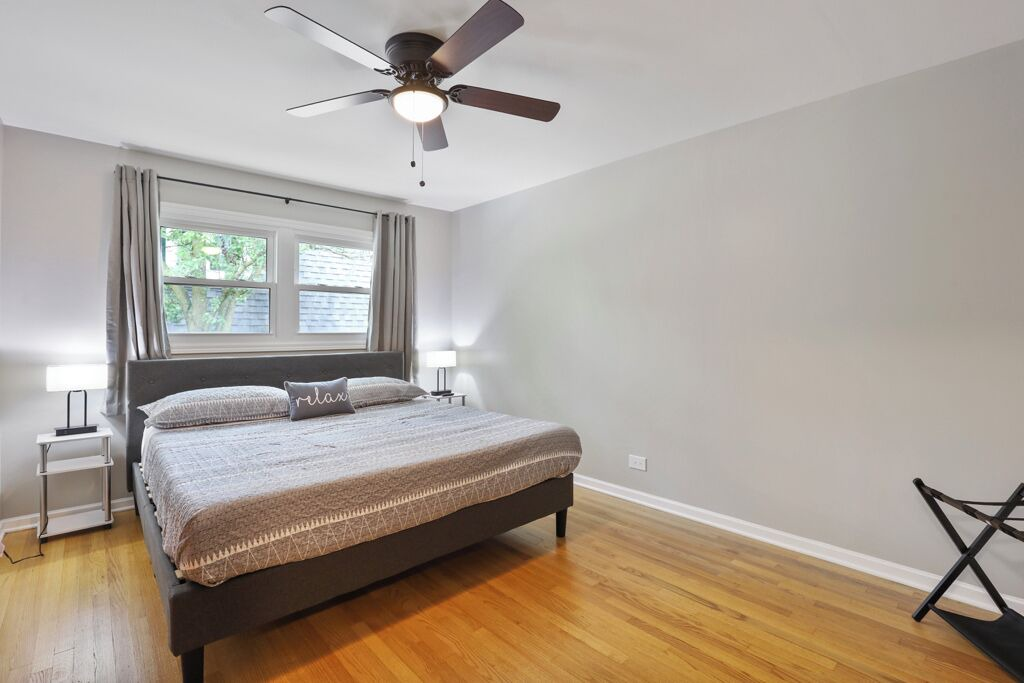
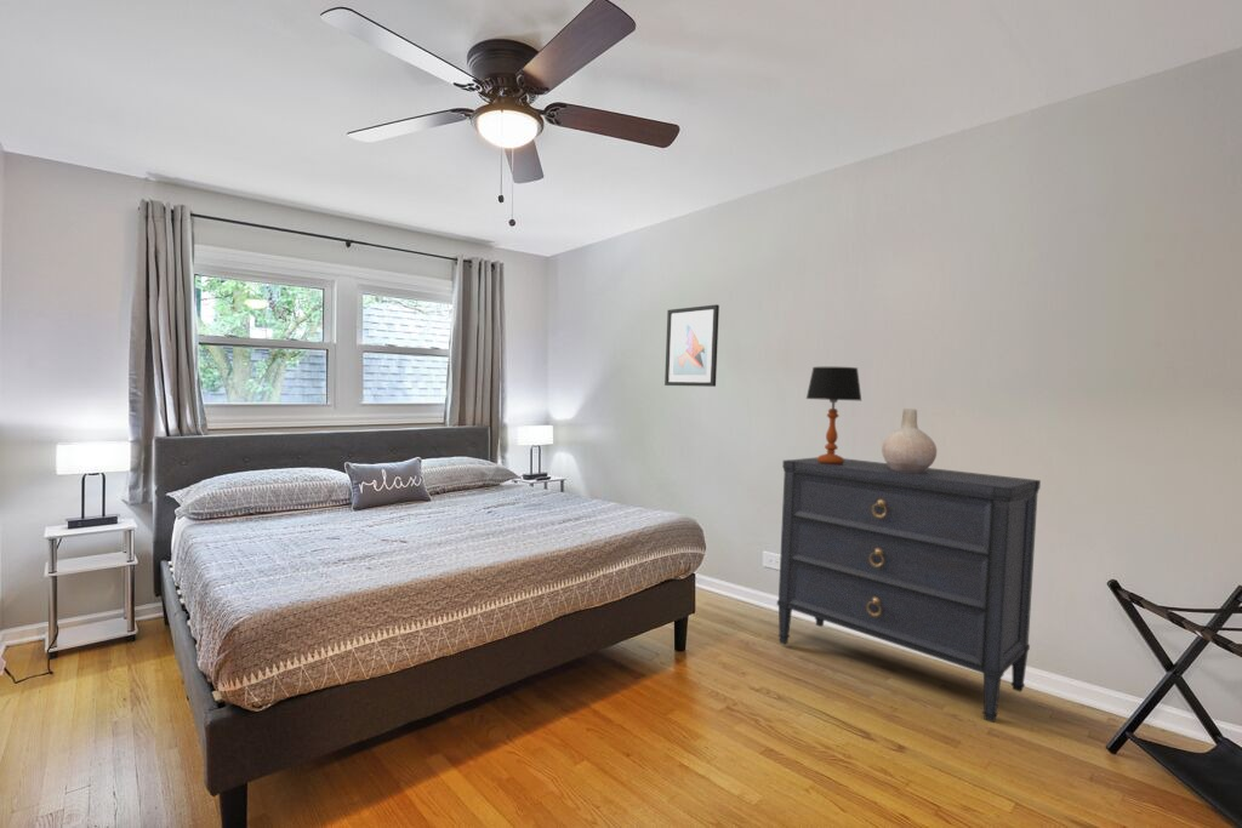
+ table lamp (832, 415)
+ dresser (895, 567)
+ wall art (690, 347)
+ vase (908, 439)
